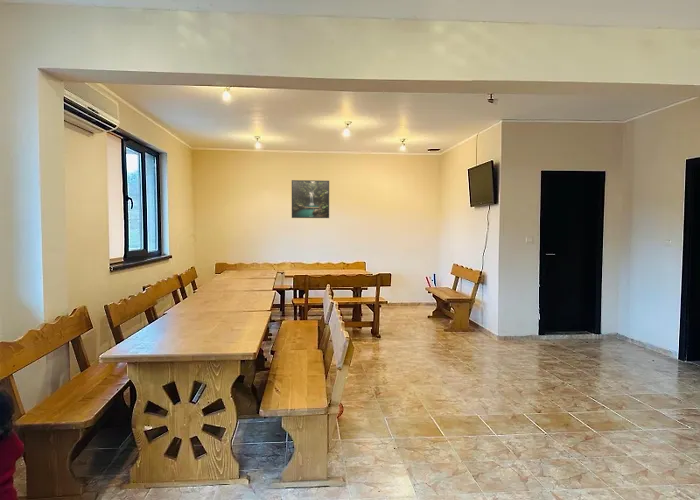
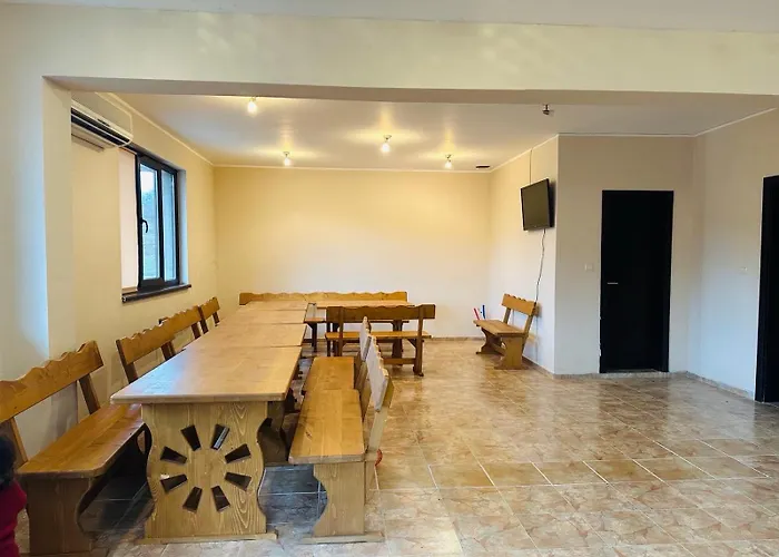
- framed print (310, 199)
